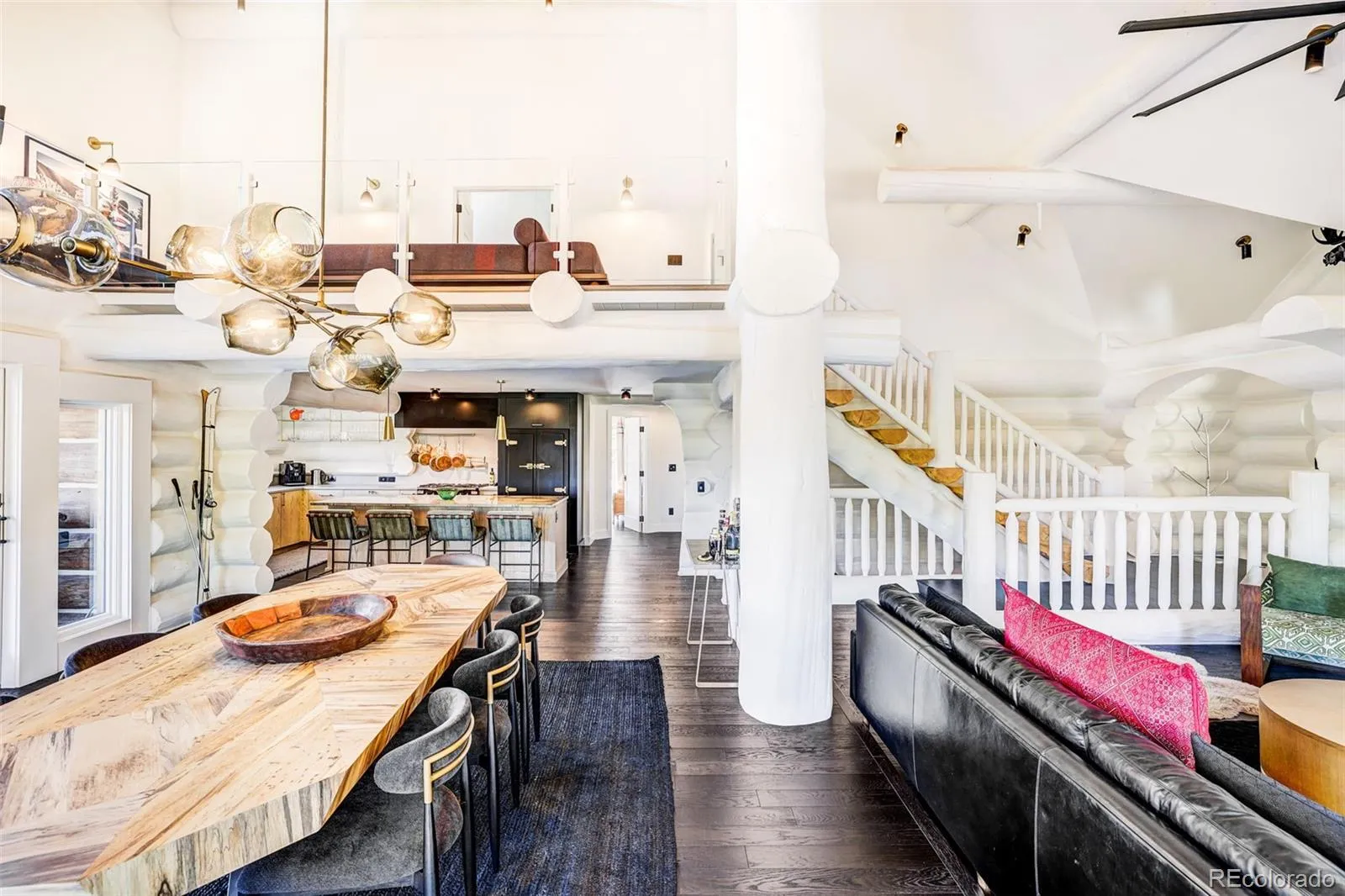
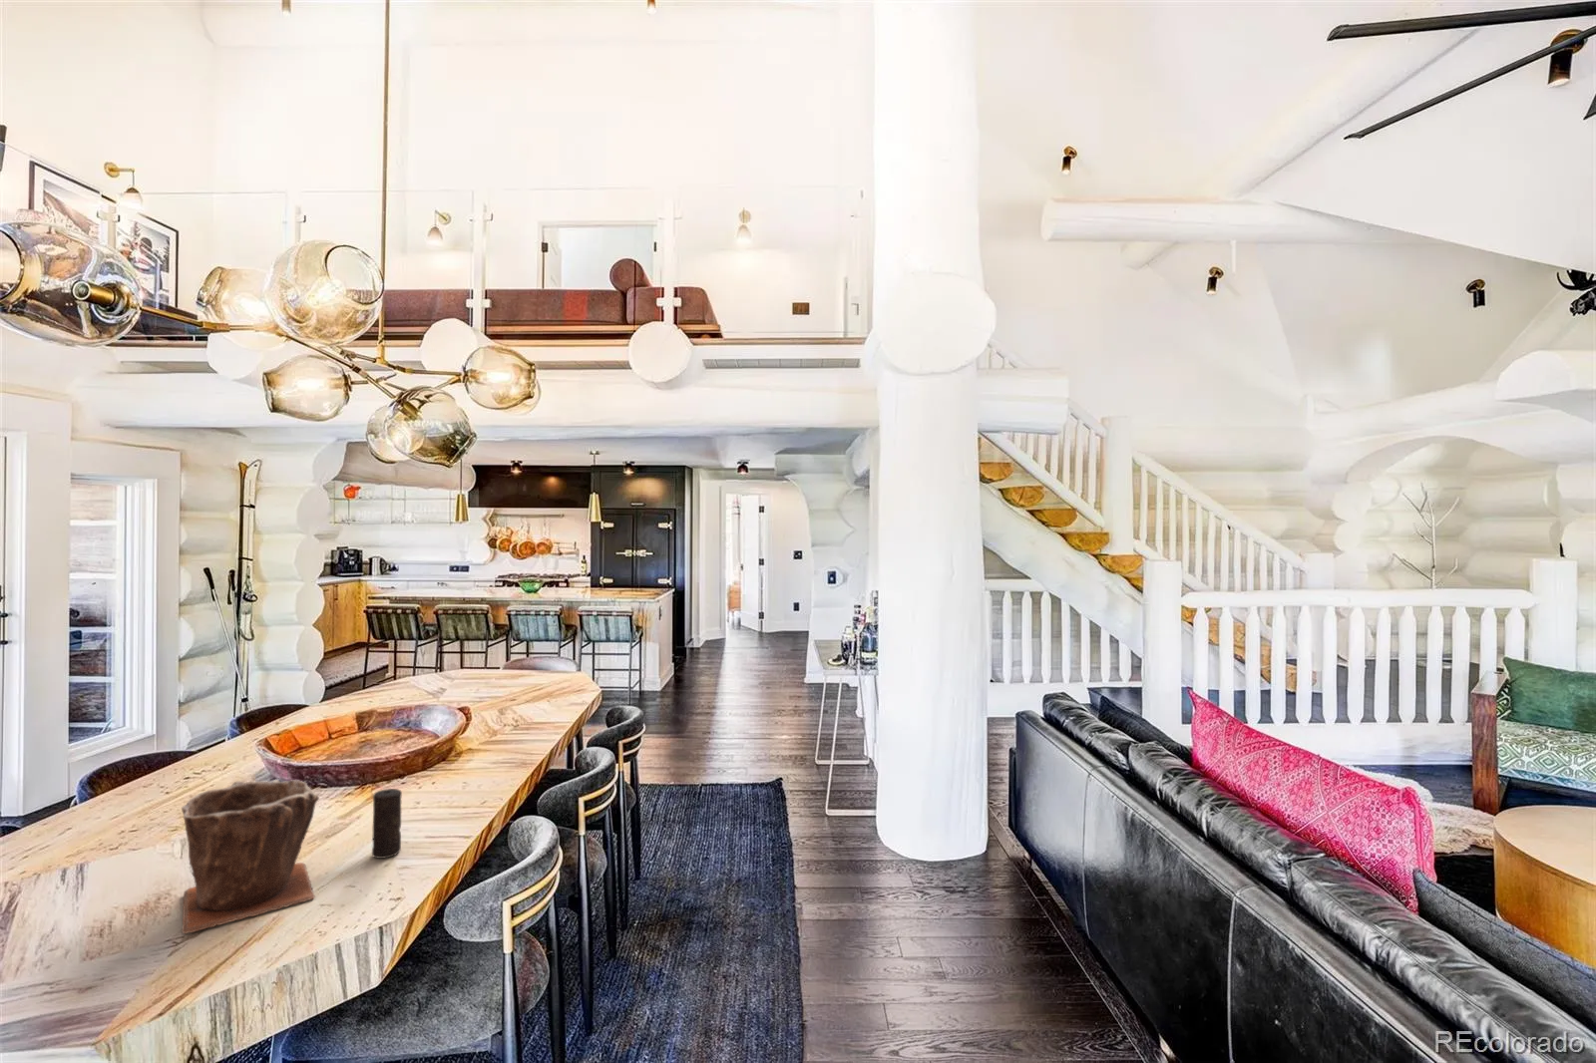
+ plant pot (250, 842)
+ candle (387, 822)
